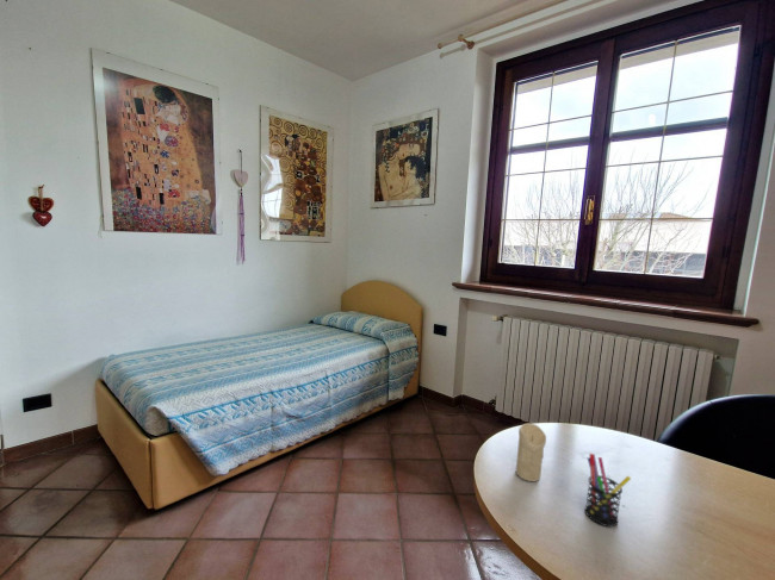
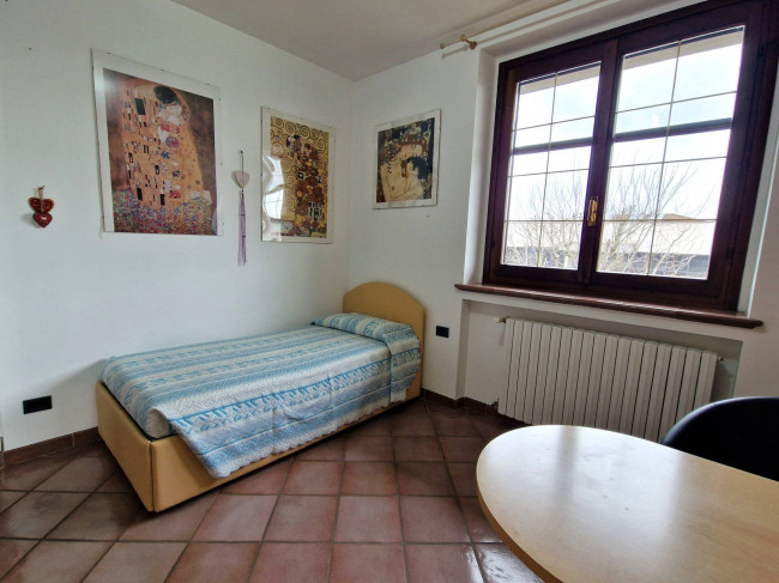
- pen holder (601, 488)
- candle (529, 451)
